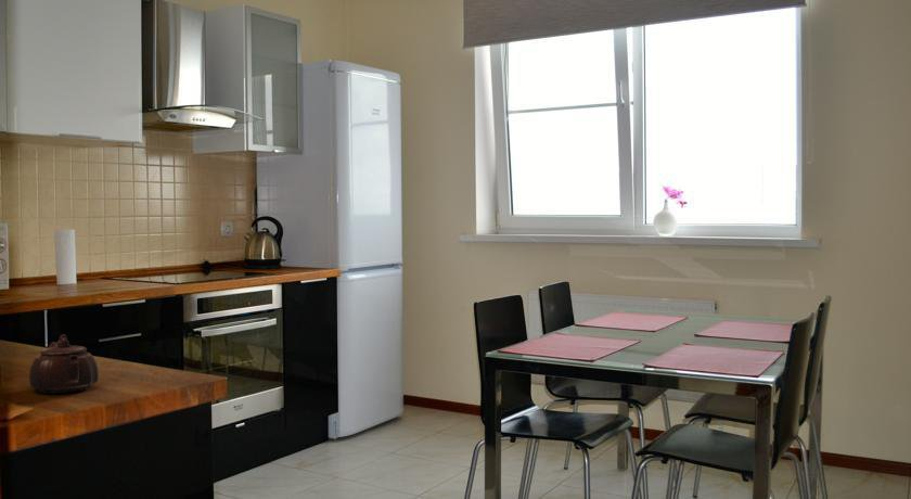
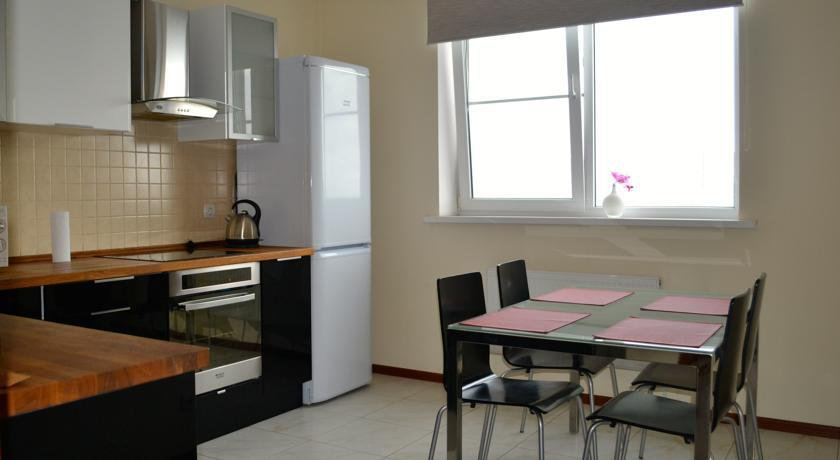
- teapot (63, 361)
